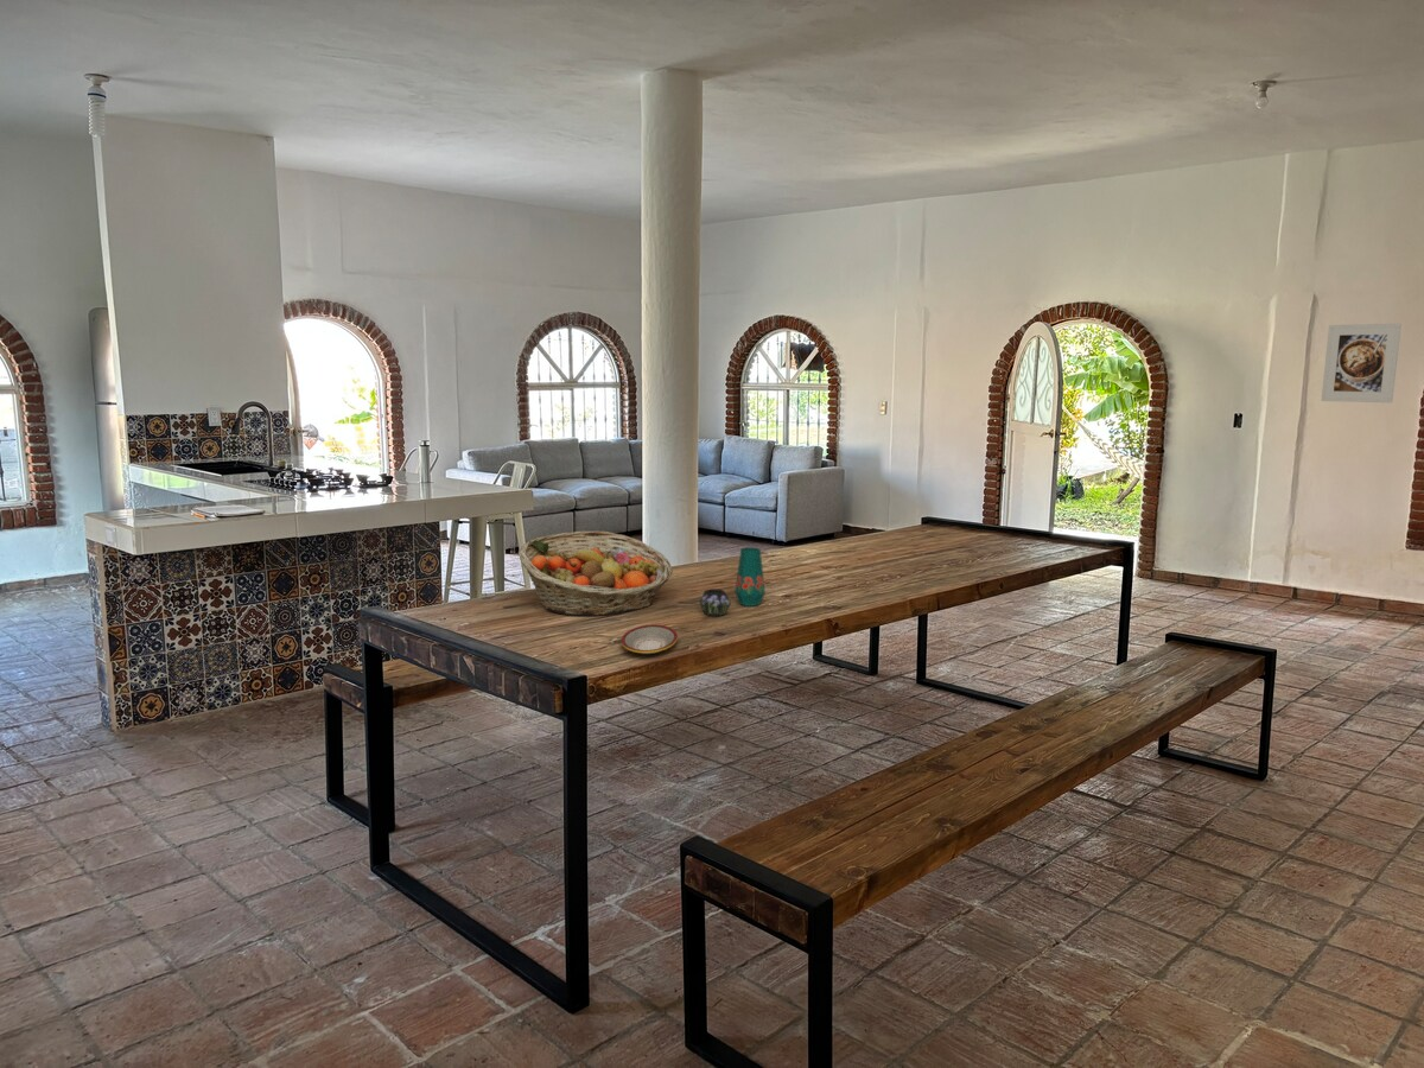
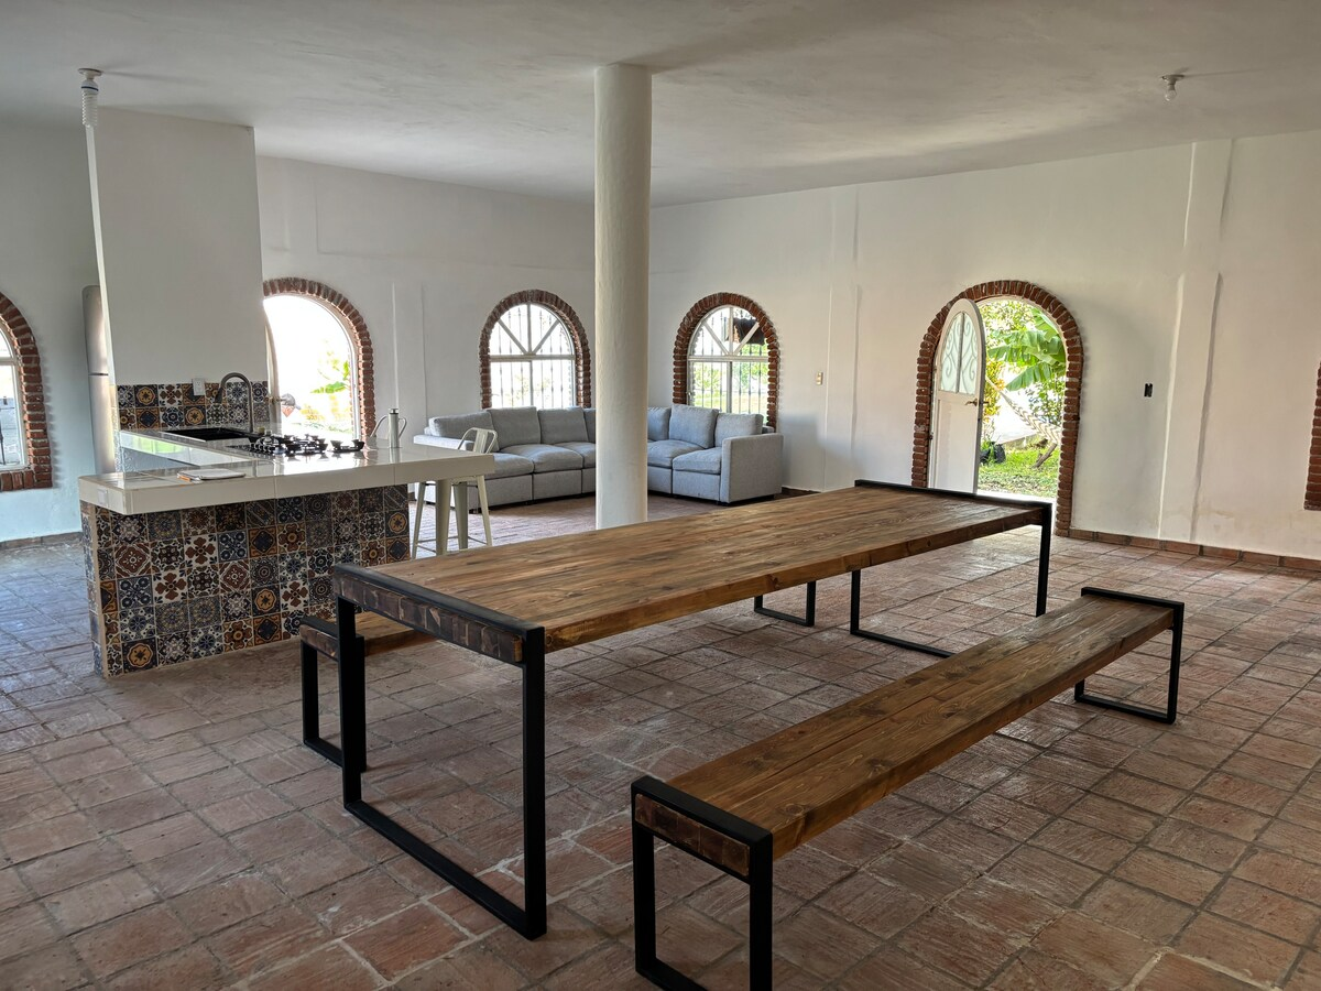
- fruit basket (596, 572)
- plate (649, 642)
- vase (736, 581)
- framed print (1360, 363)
